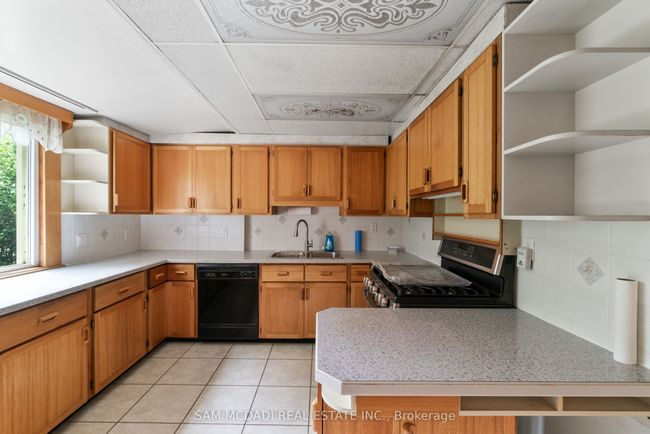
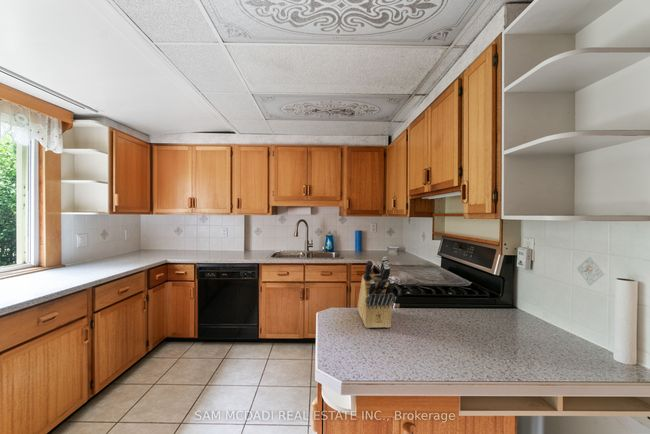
+ knife block (374, 287)
